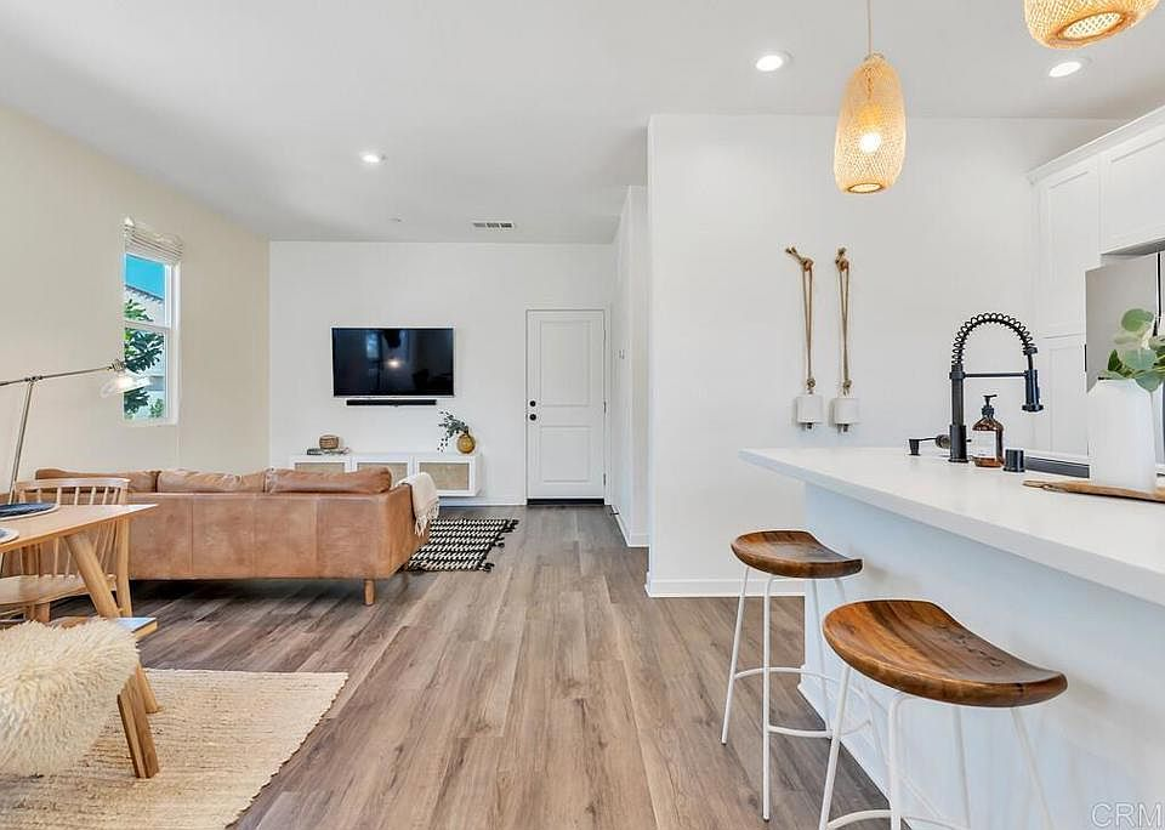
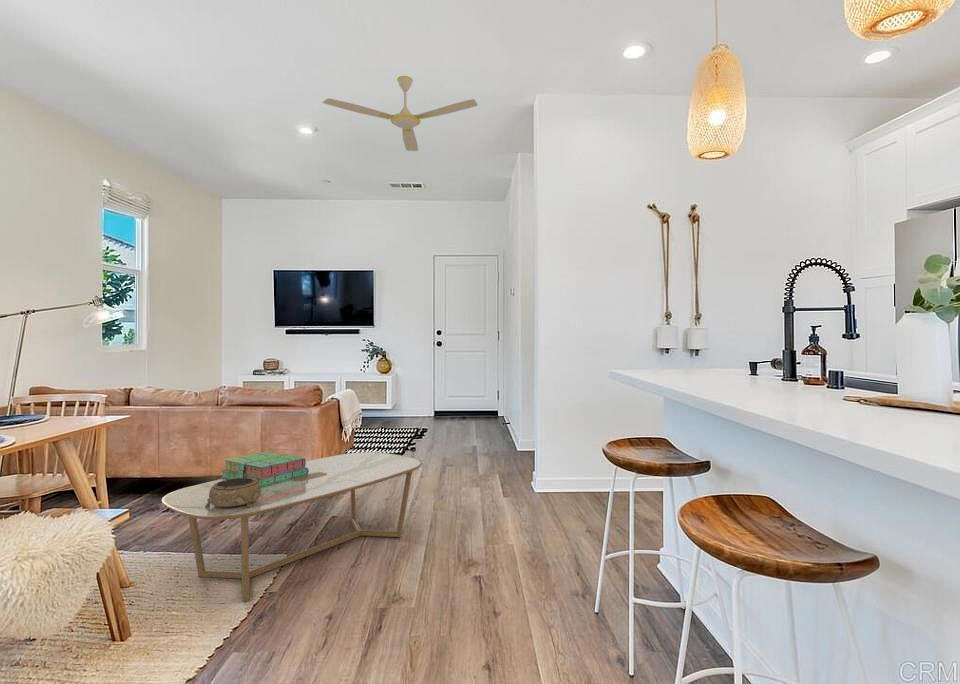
+ ceiling fan (401, 110)
+ decorative bowl (236, 491)
+ coffee table (306, 502)
+ stack of books (264, 467)
